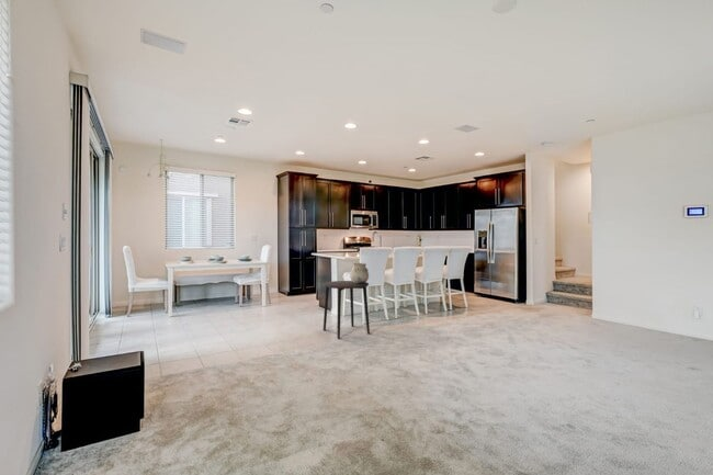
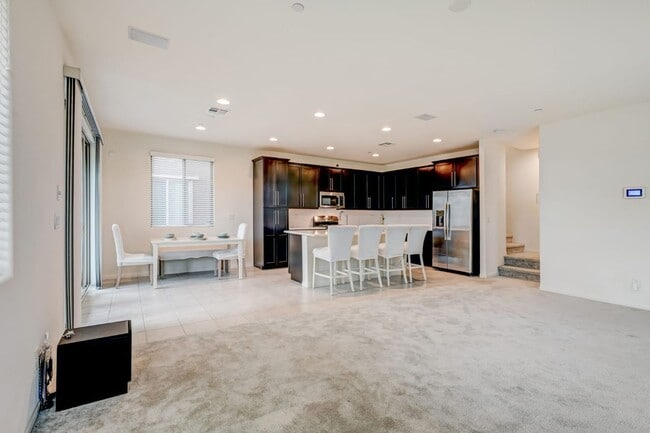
- ceramic pot (359, 273)
- chandelier (160, 158)
- side table (340, 307)
